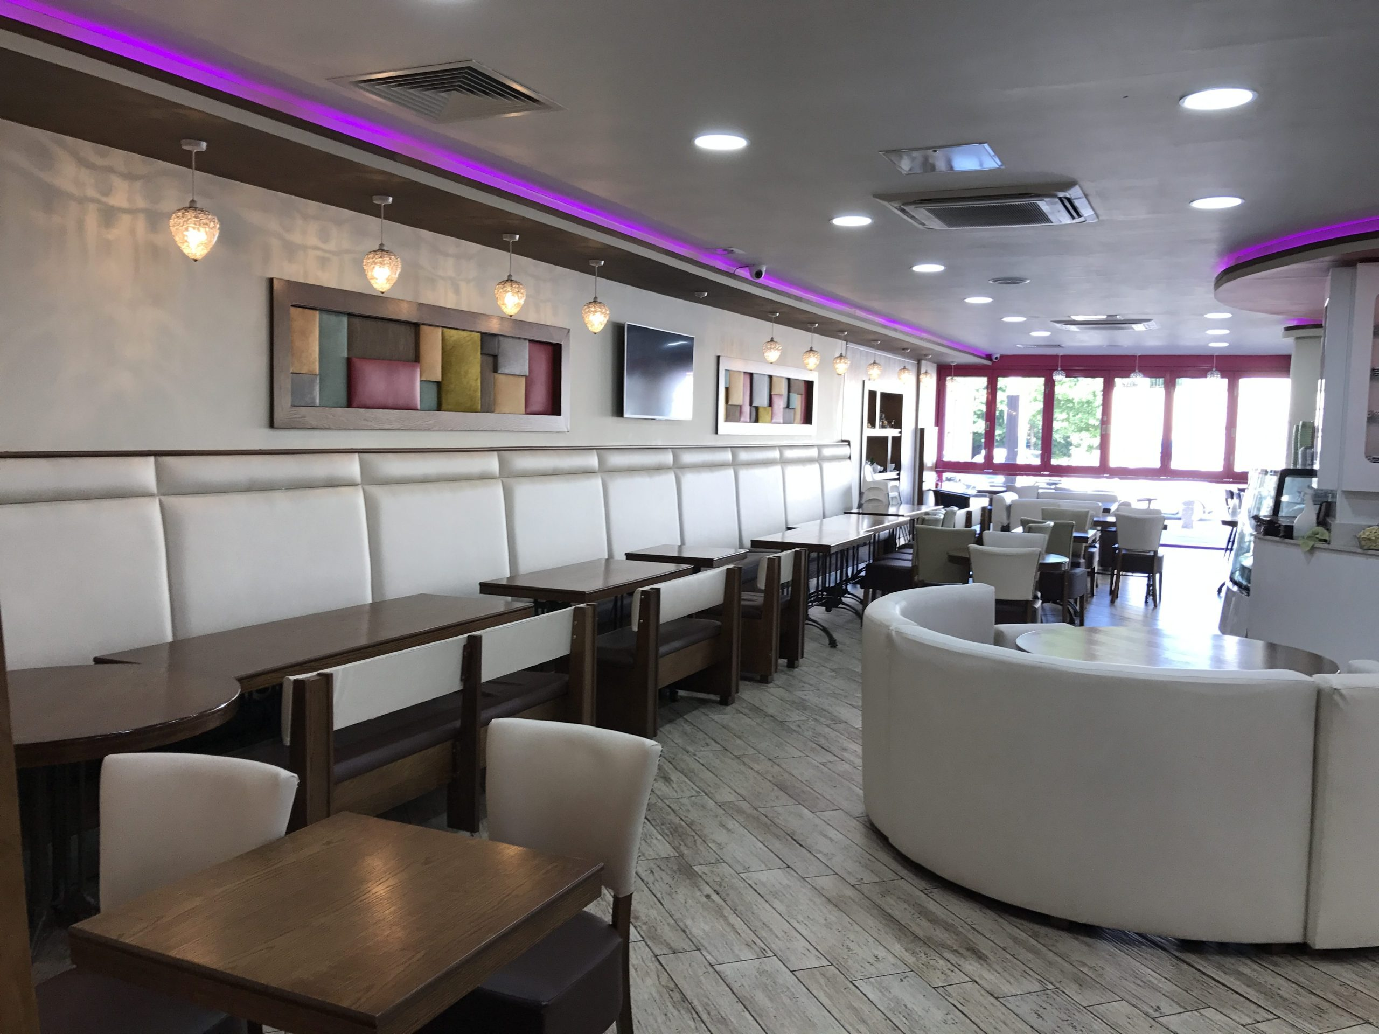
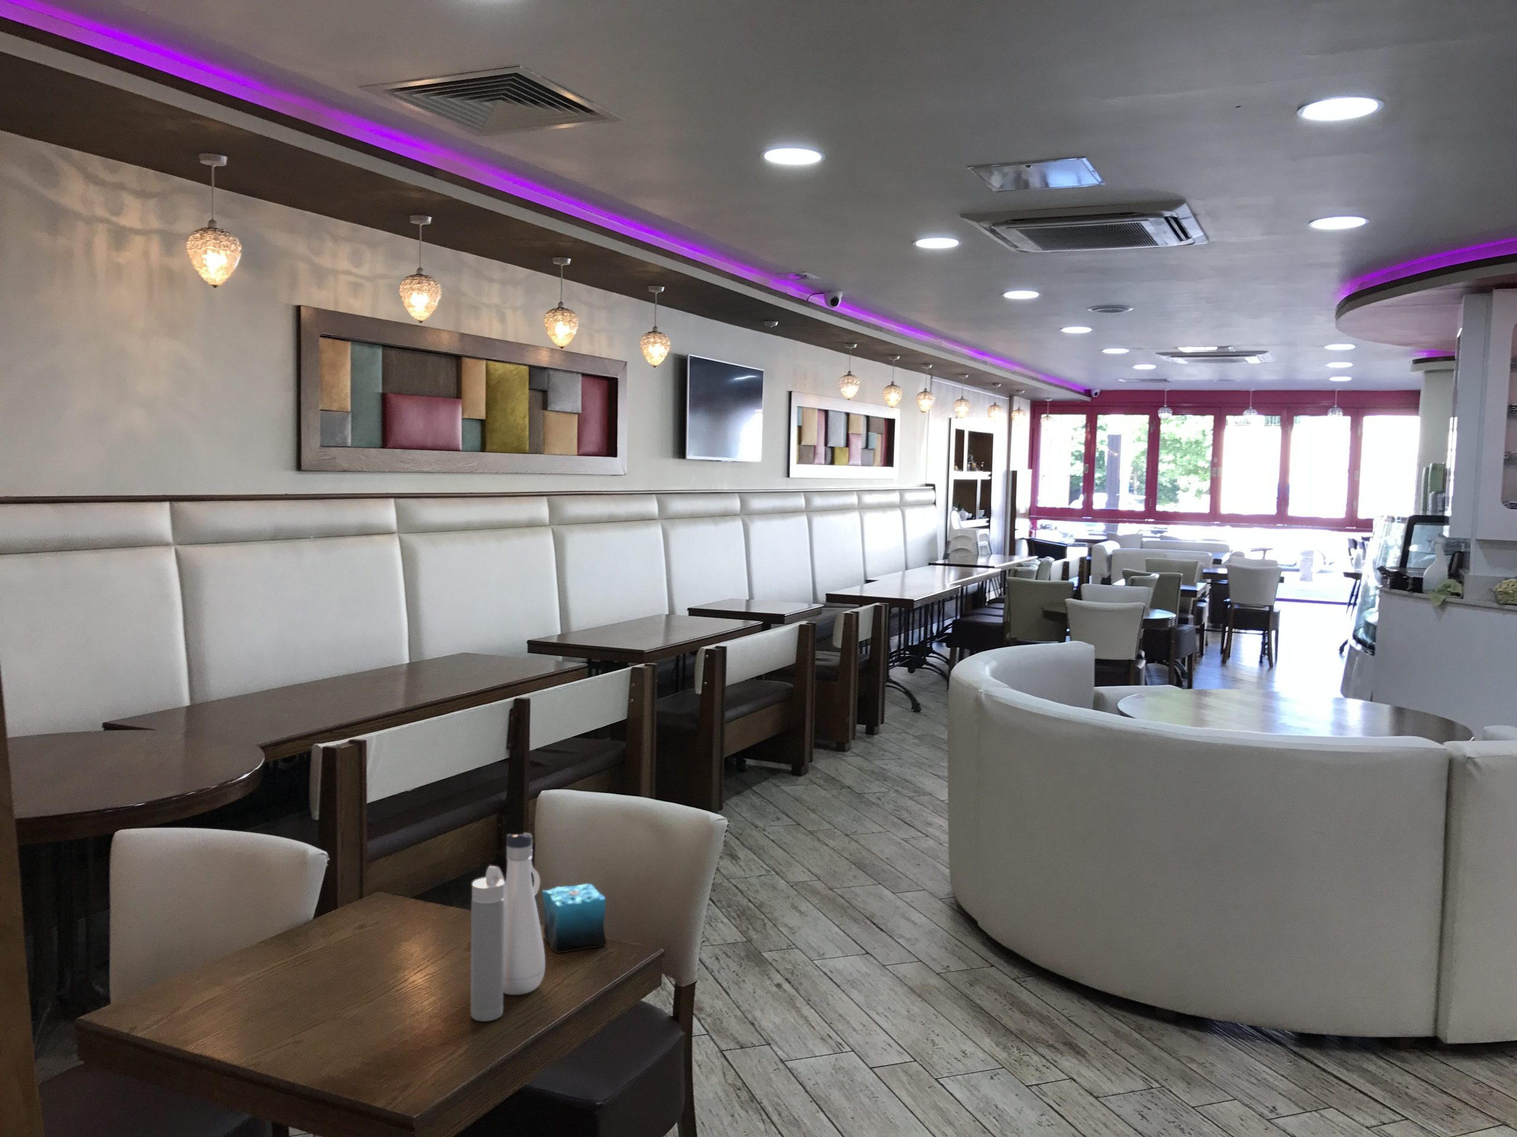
+ water bottle (510, 916)
+ candle (575, 908)
